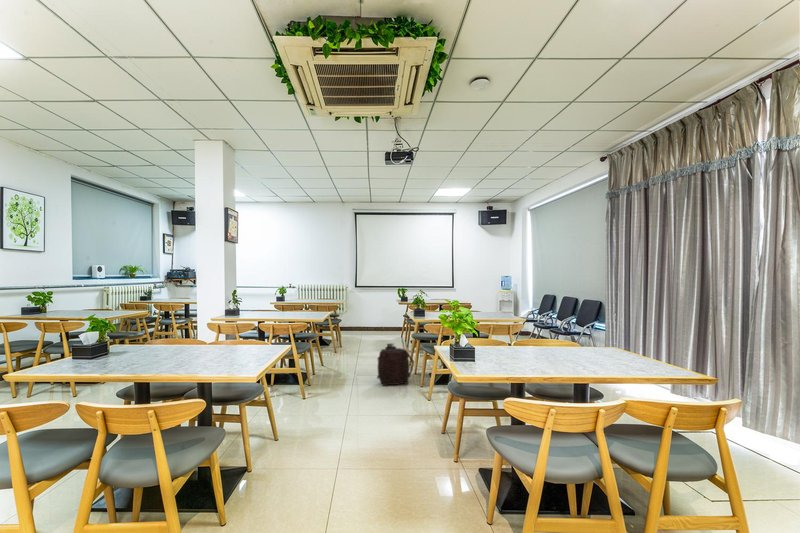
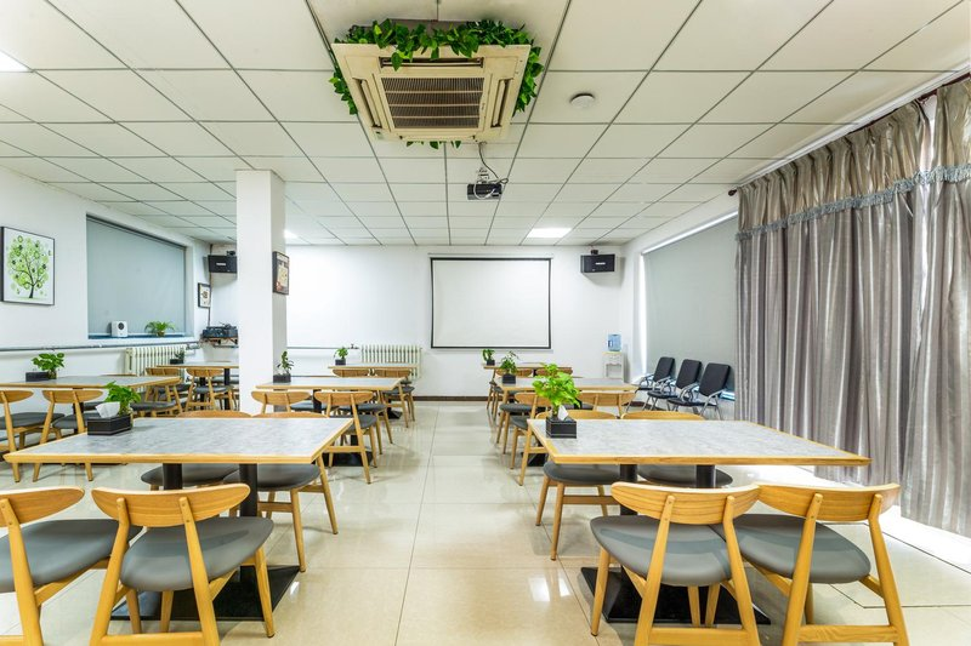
- backpack (393, 364)
